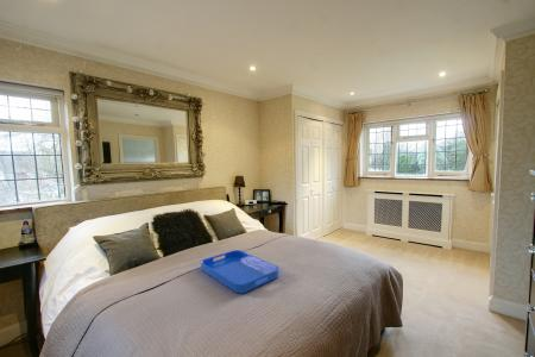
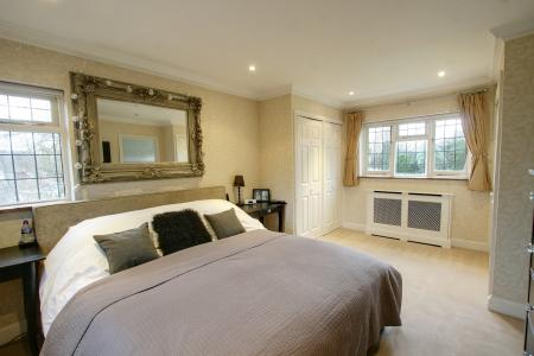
- serving tray (238, 268)
